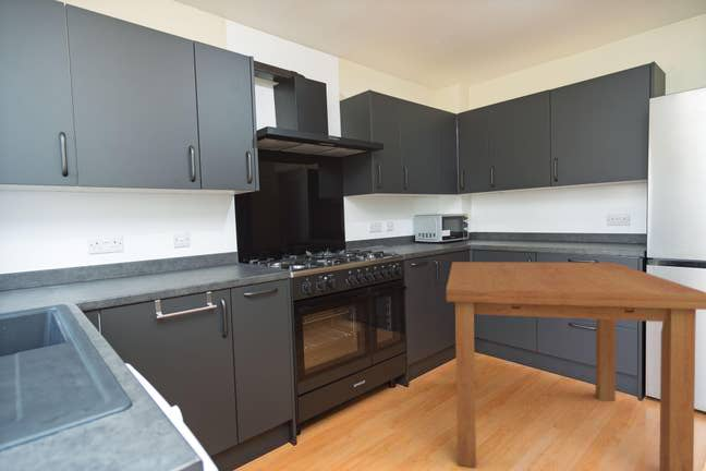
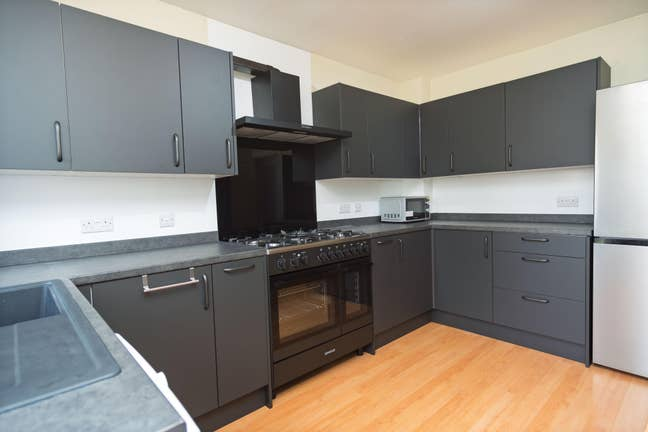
- dining table (545, 316)
